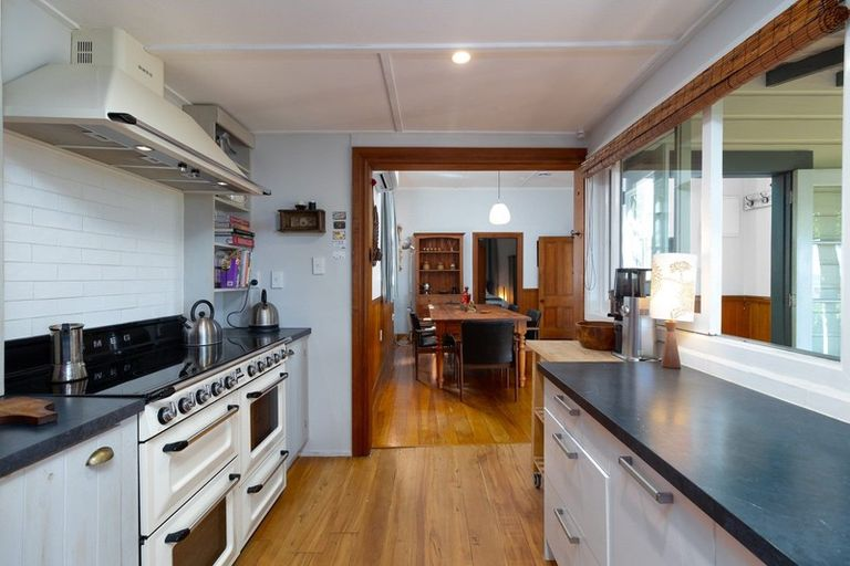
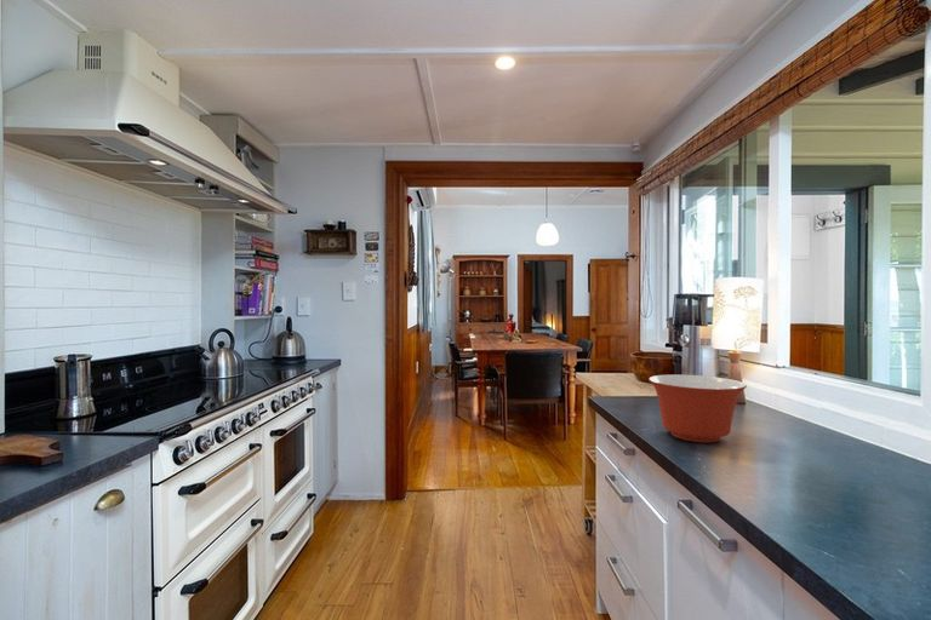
+ mixing bowl (695, 408)
